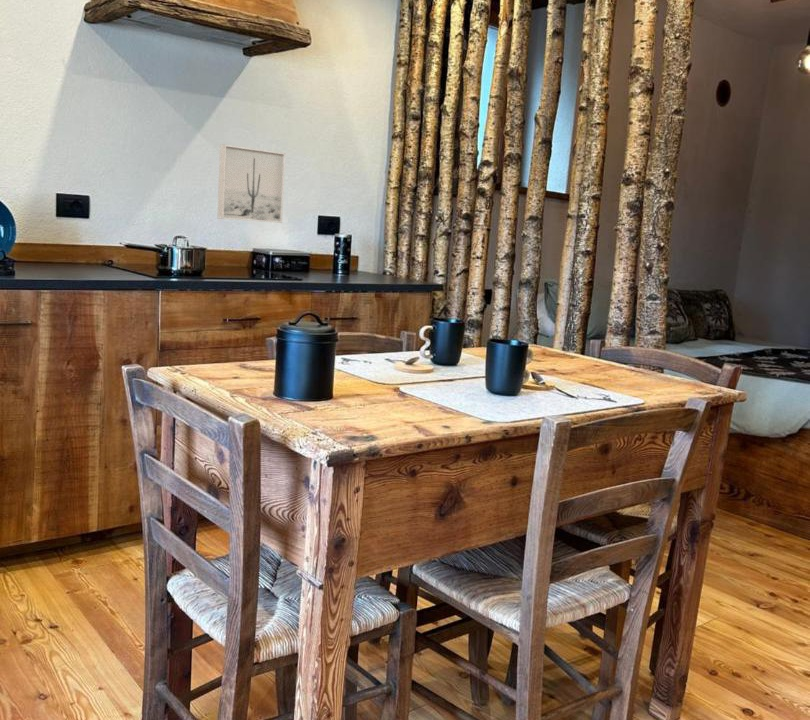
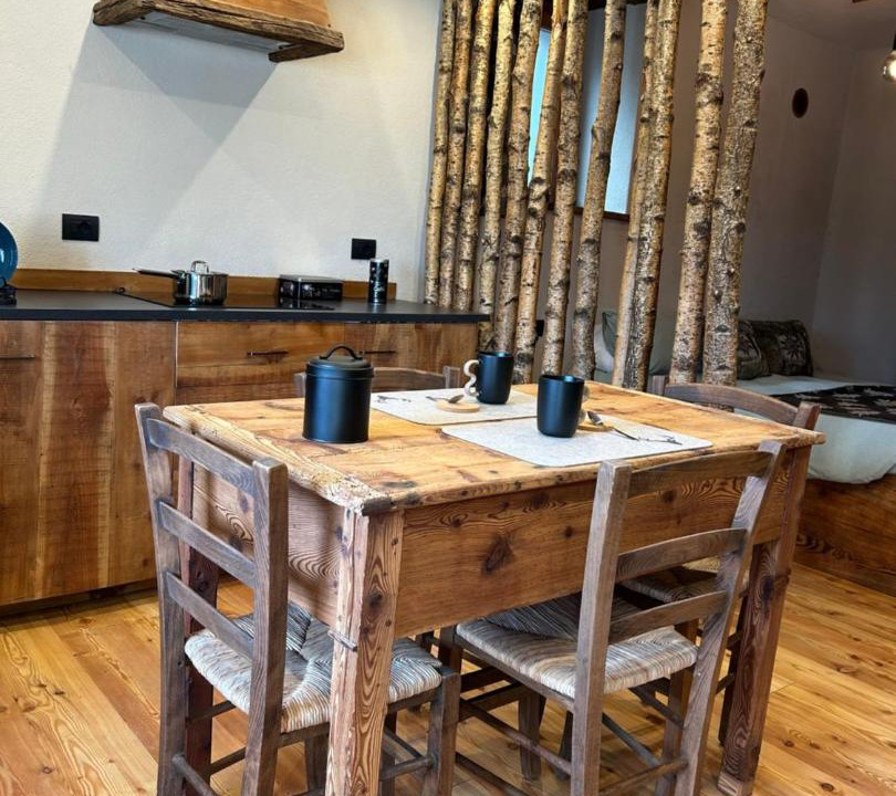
- wall art (252, 185)
